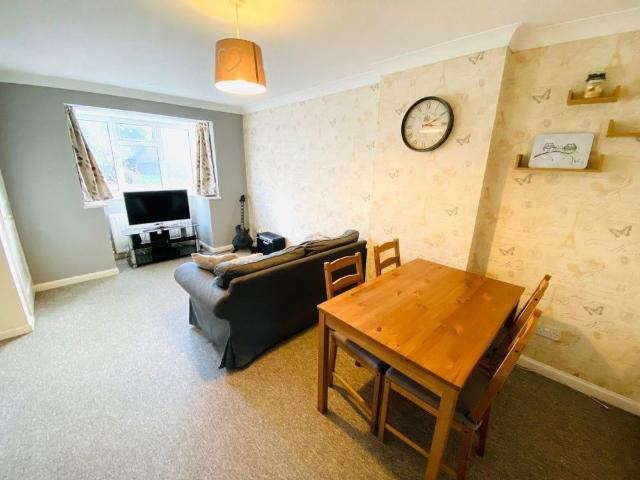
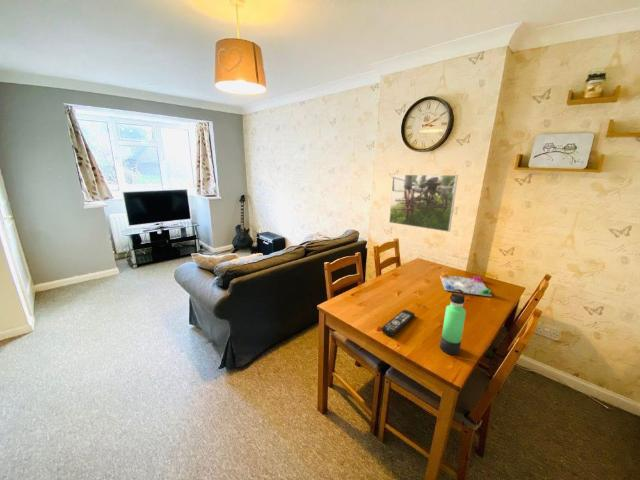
+ remote control (398, 321)
+ thermos bottle (454, 320)
+ board game (463, 282)
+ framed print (419, 201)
